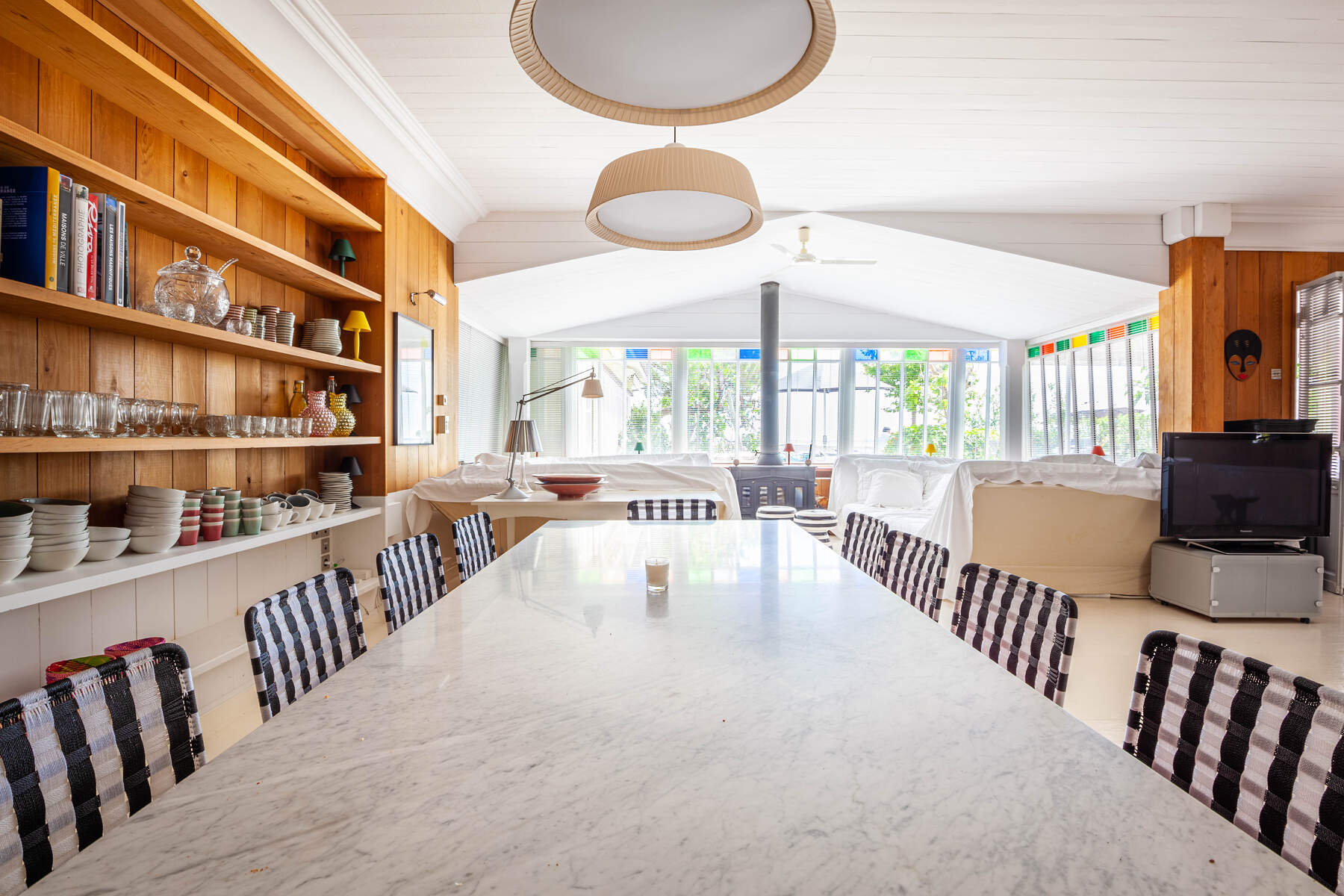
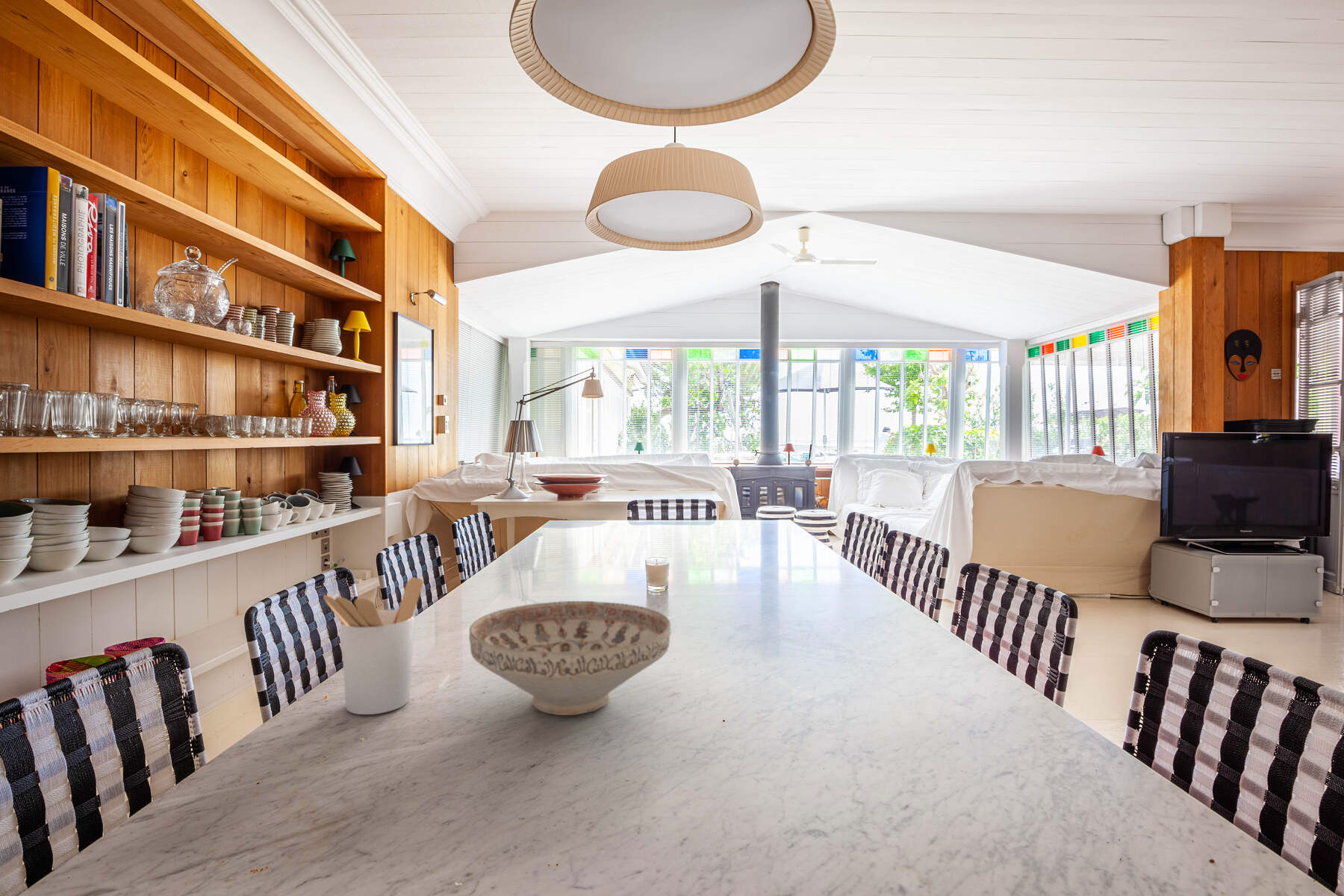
+ decorative bowl (572, 661)
+ utensil holder (370, 645)
